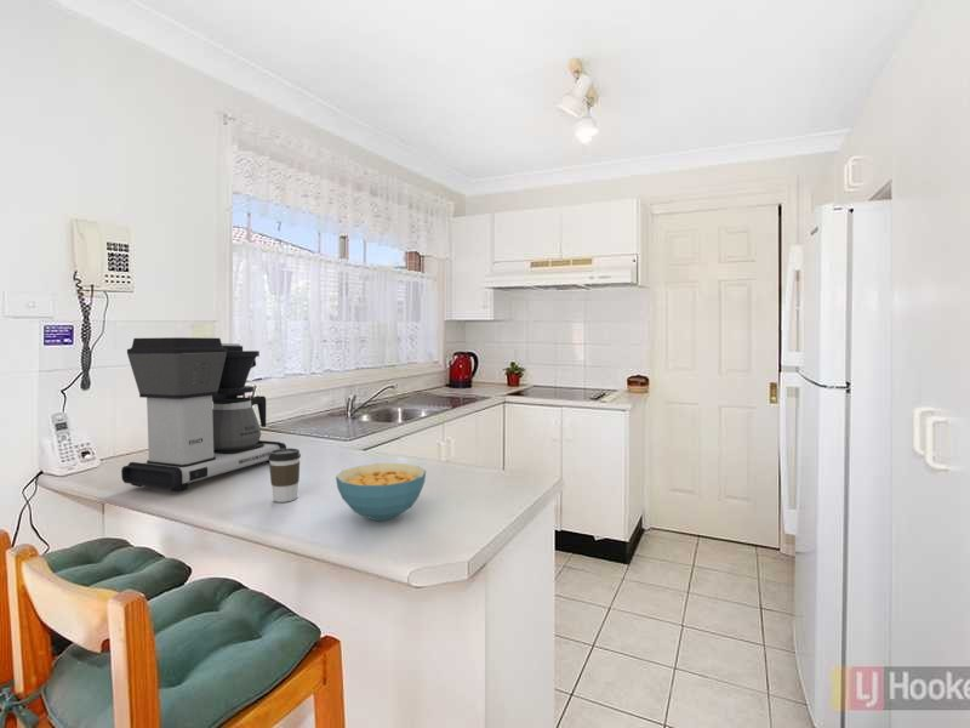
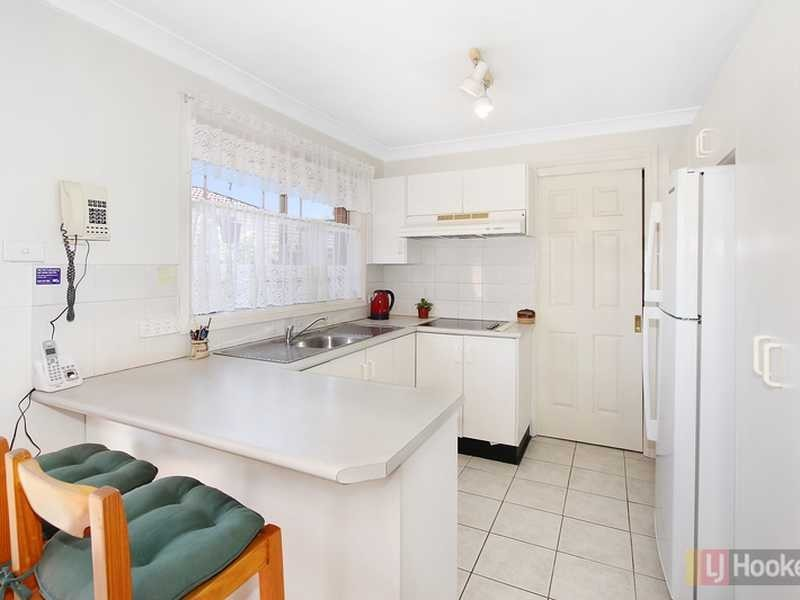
- cereal bowl (382, 494)
- coffee maker (211, 405)
- coffee cup (285, 474)
